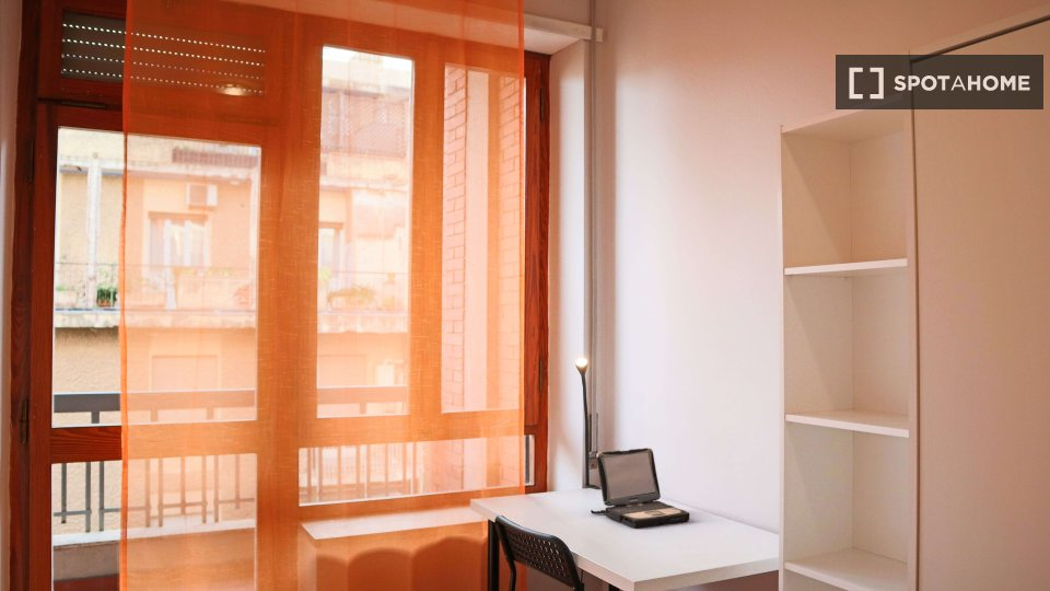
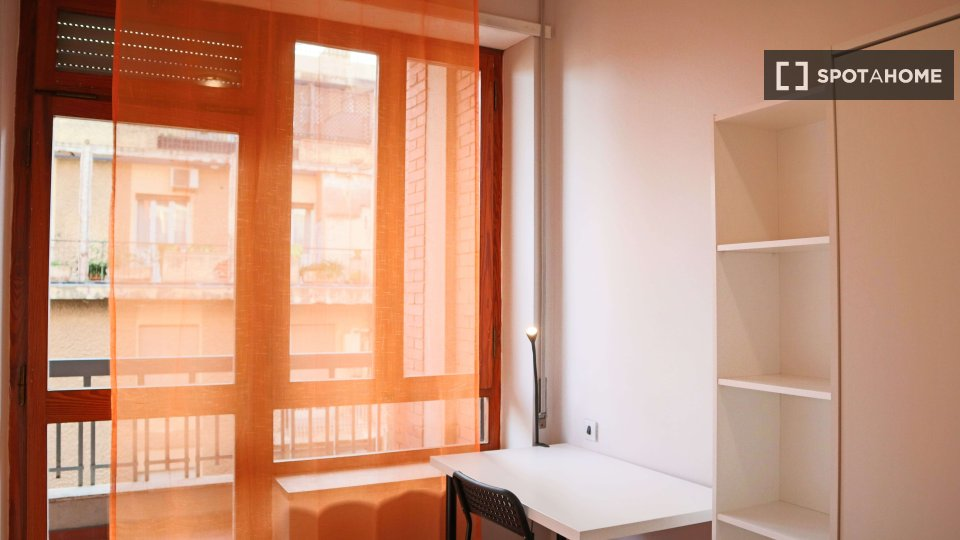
- laptop (640, 485)
